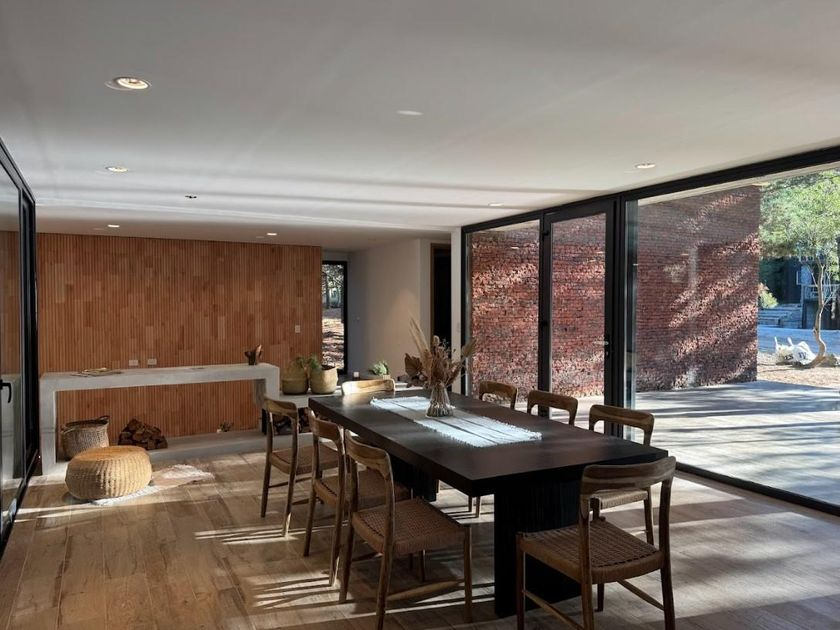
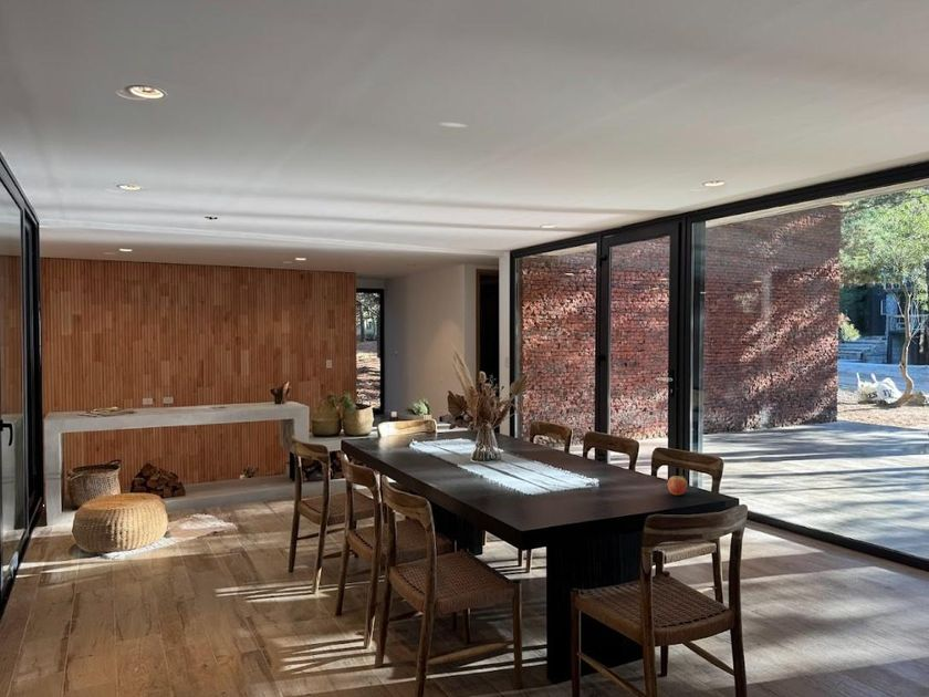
+ fruit (677, 485)
